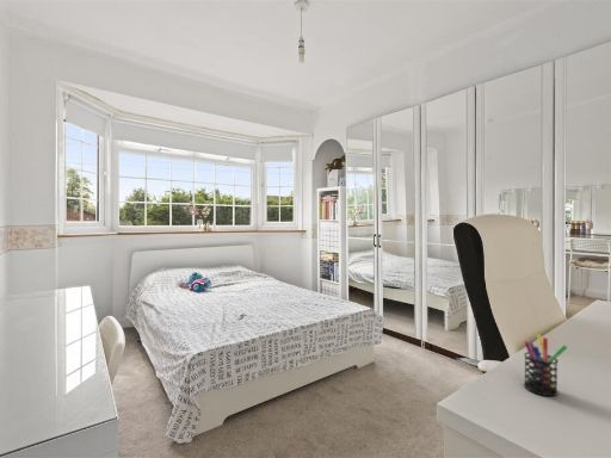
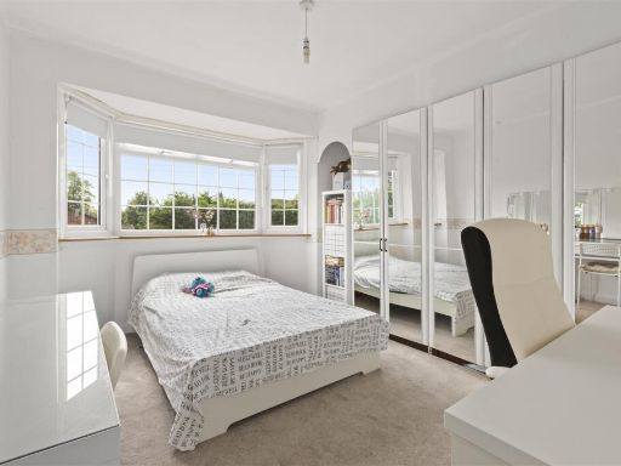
- pen holder (544, 363)
